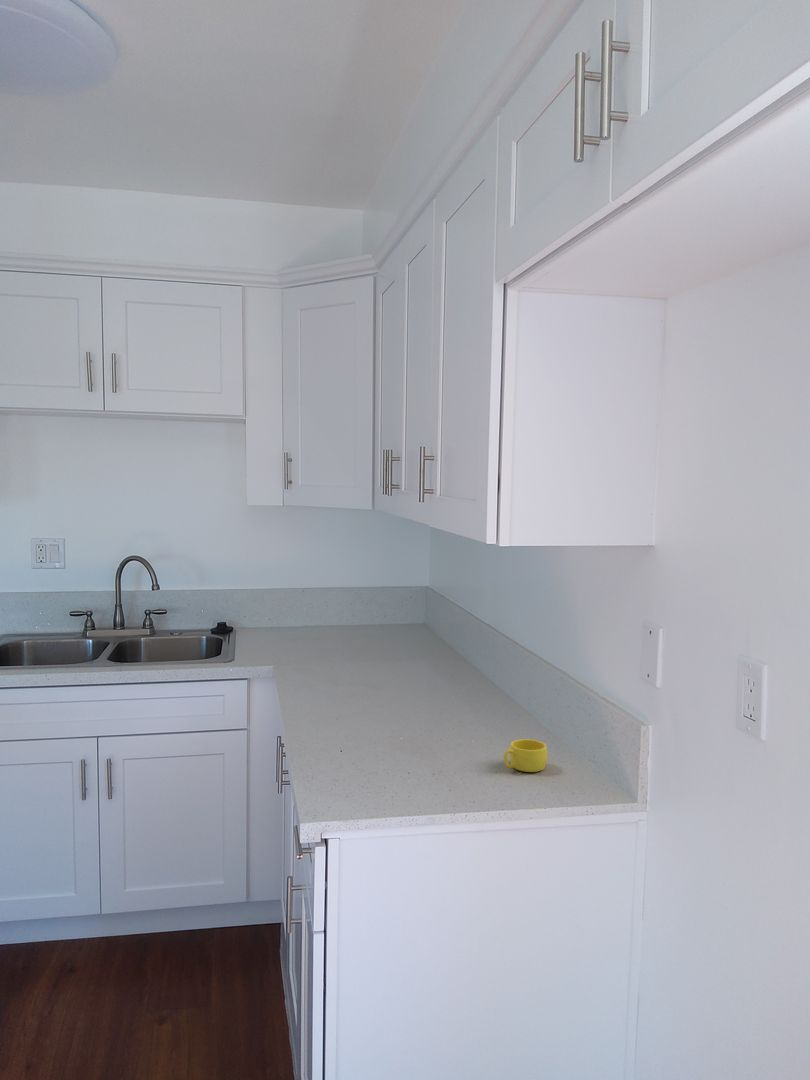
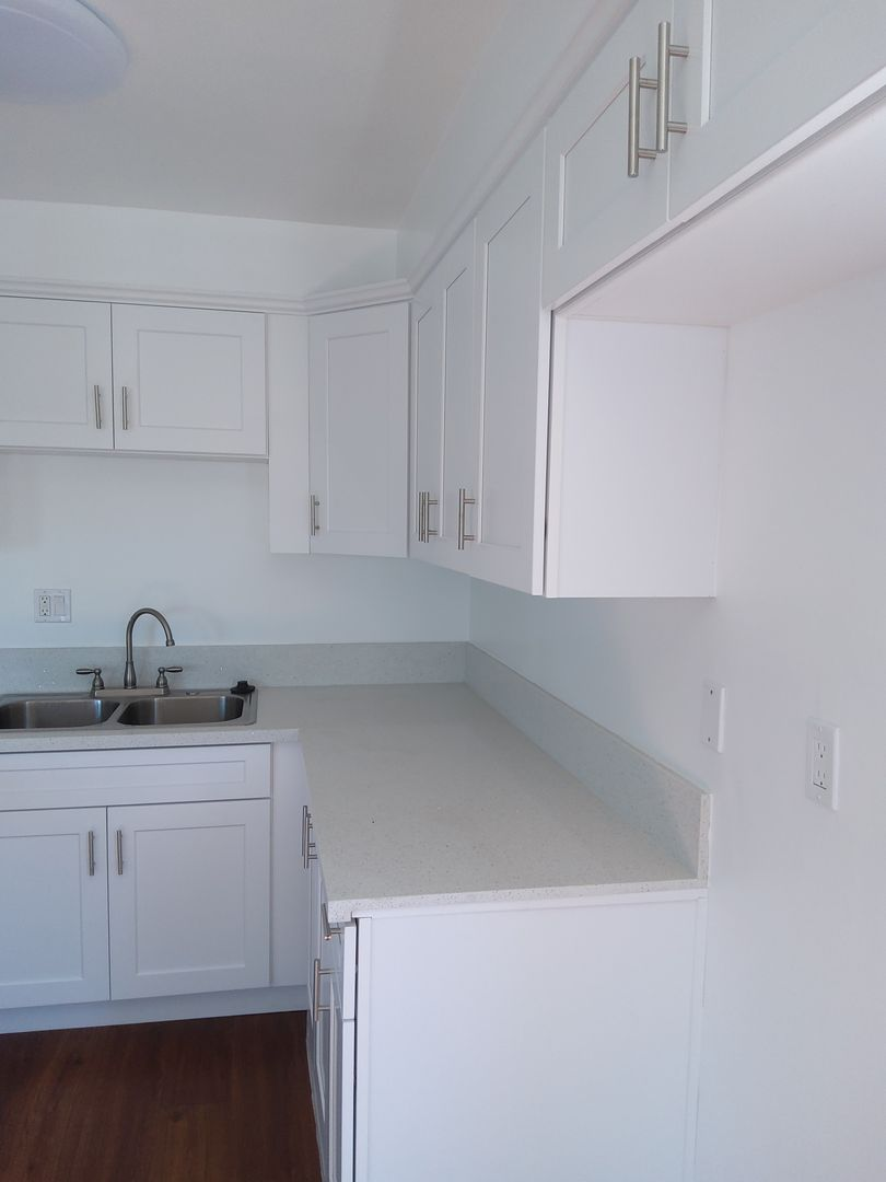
- cup (523, 756)
